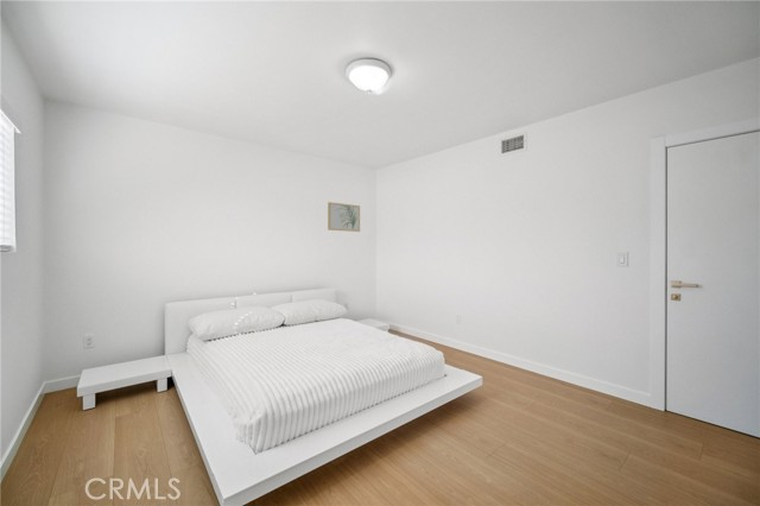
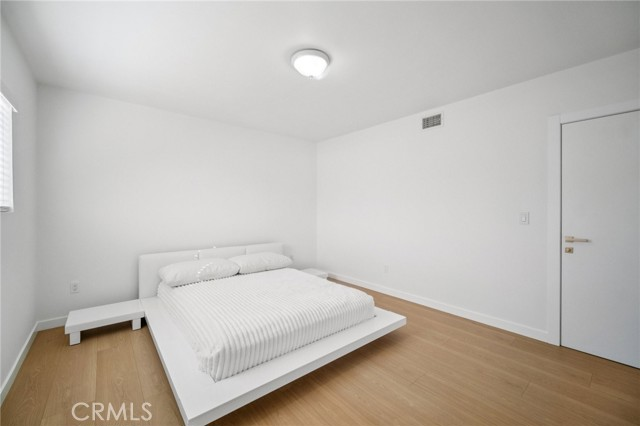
- wall art (344, 217)
